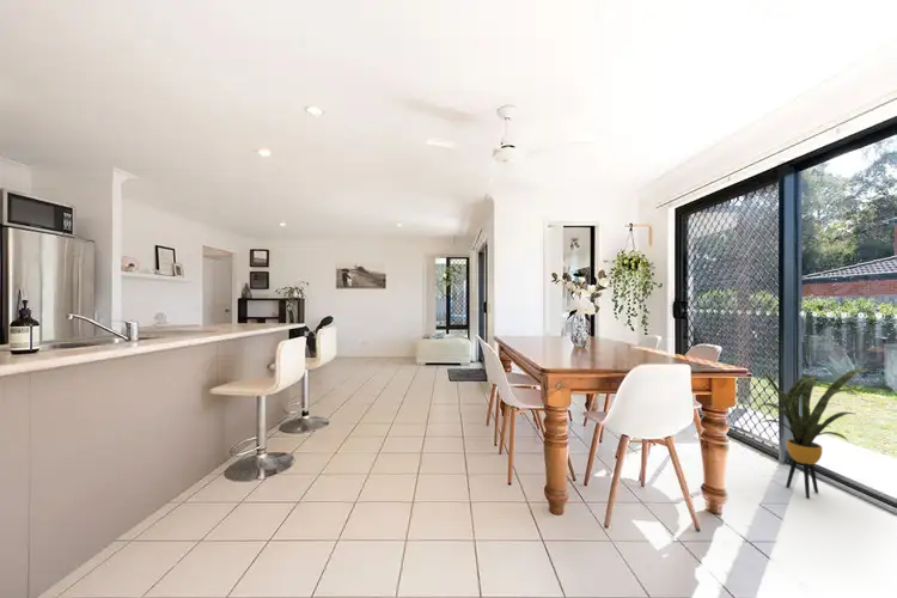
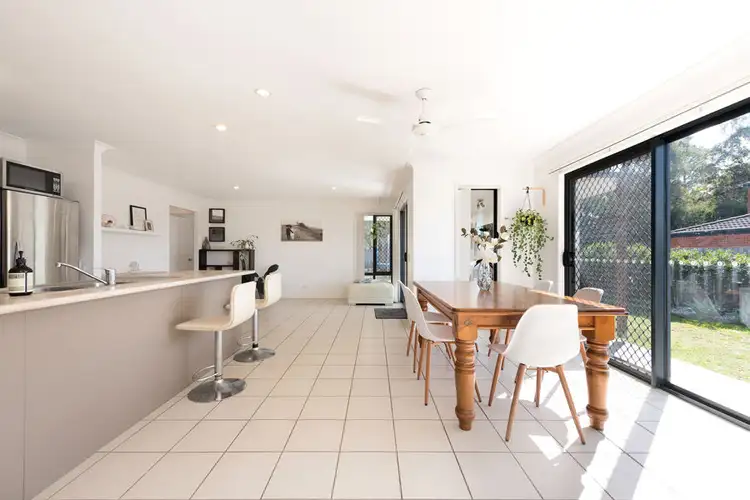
- house plant (814, 431)
